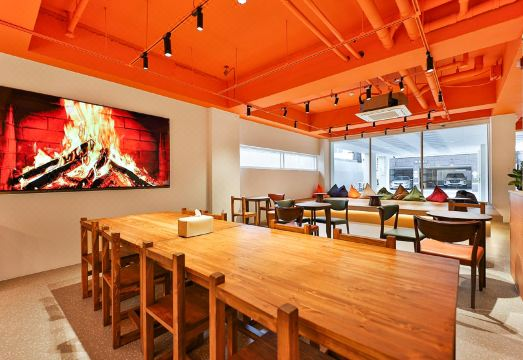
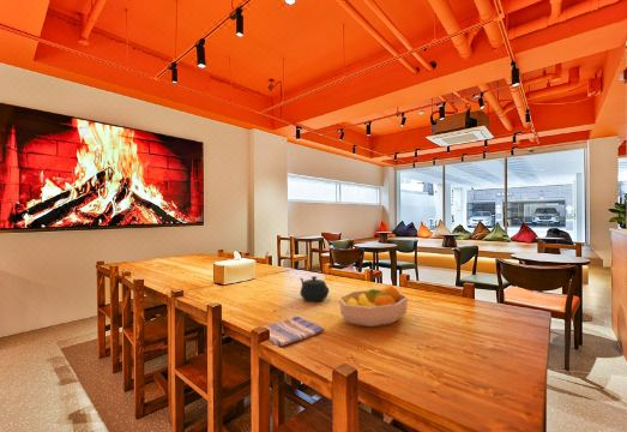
+ teapot (313, 287)
+ dish towel (288, 330)
+ fruit bowl (373, 302)
